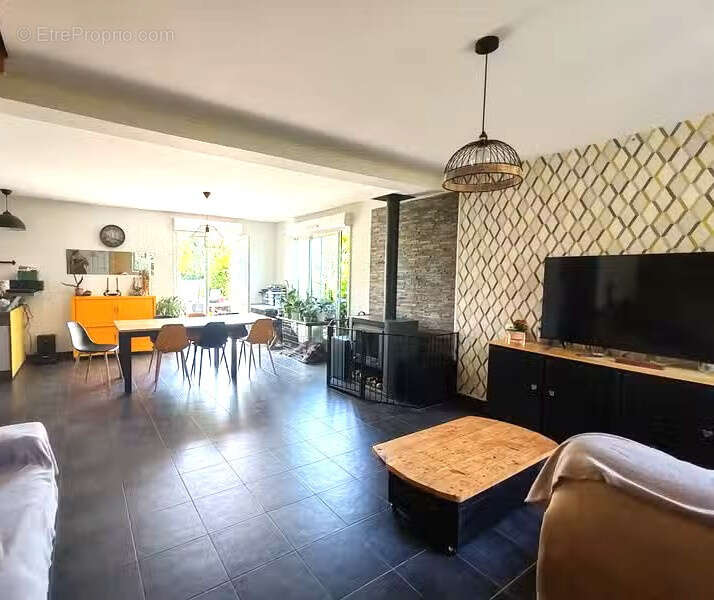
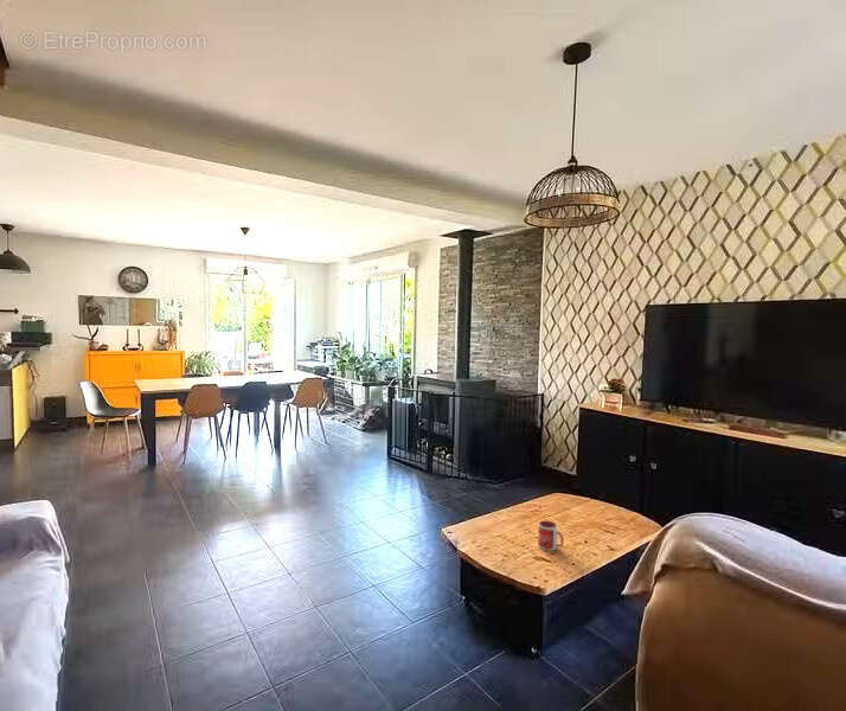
+ mug (550, 537)
